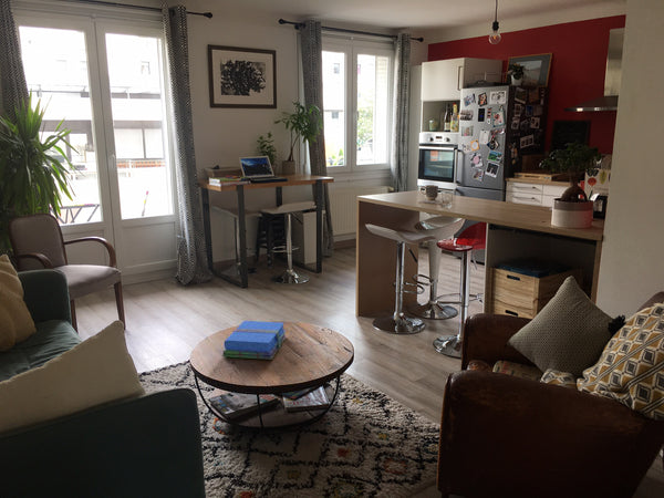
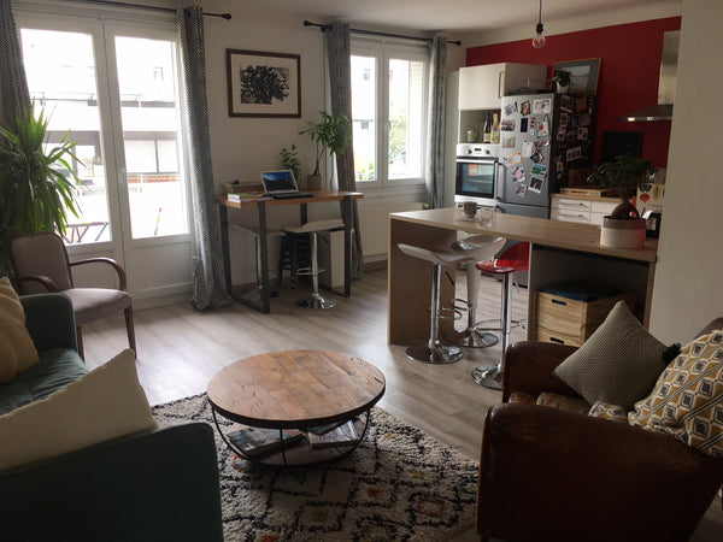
- books (256, 339)
